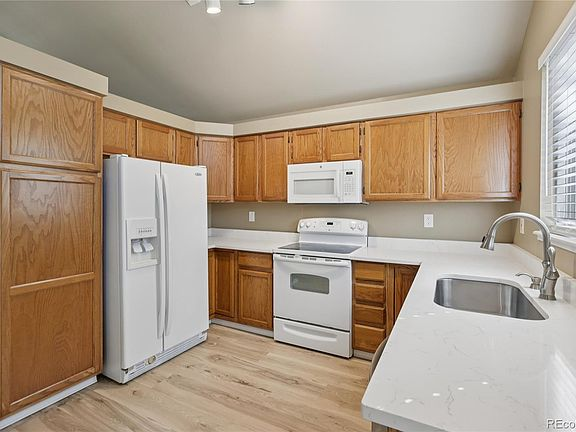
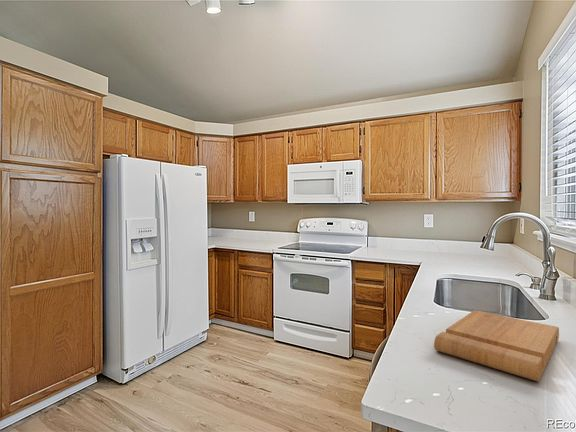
+ cutting board (499, 338)
